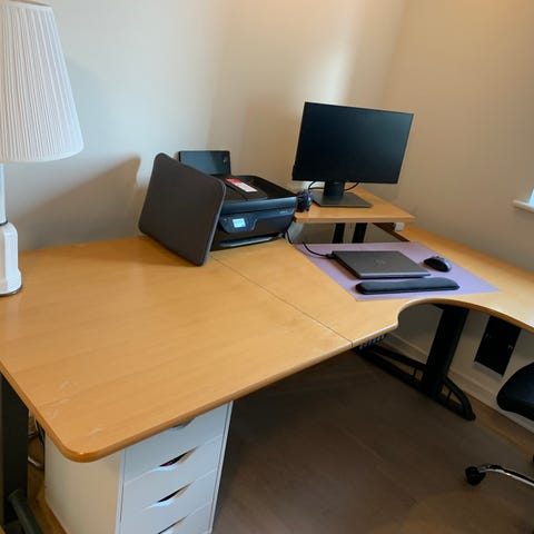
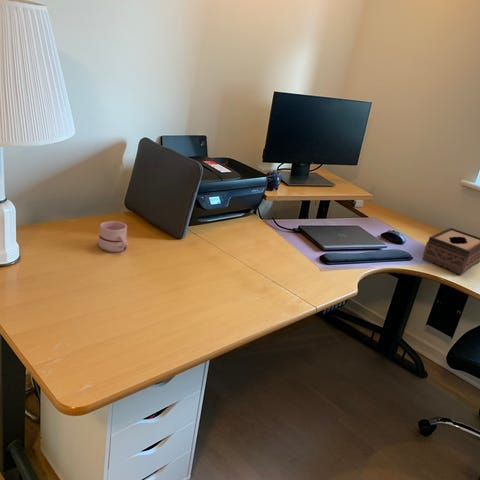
+ mug (114, 236)
+ tissue box (455, 249)
